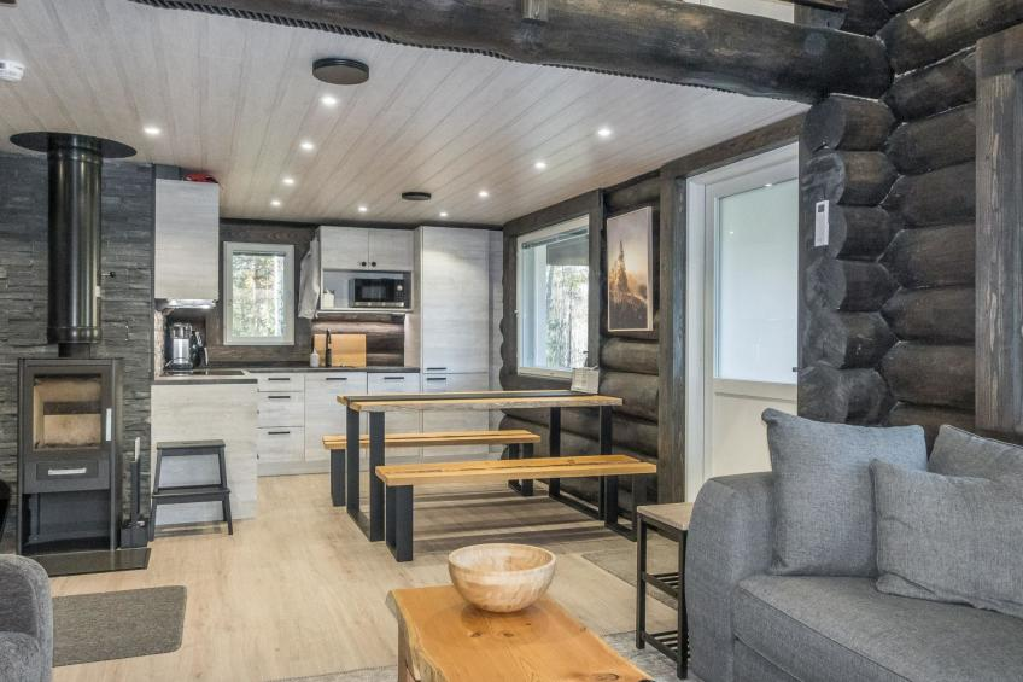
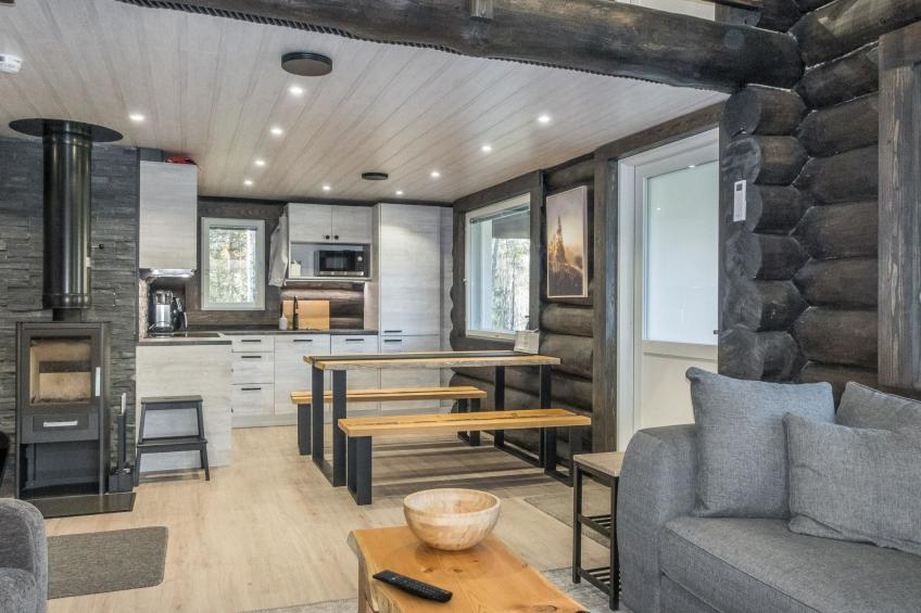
+ remote control (412, 586)
